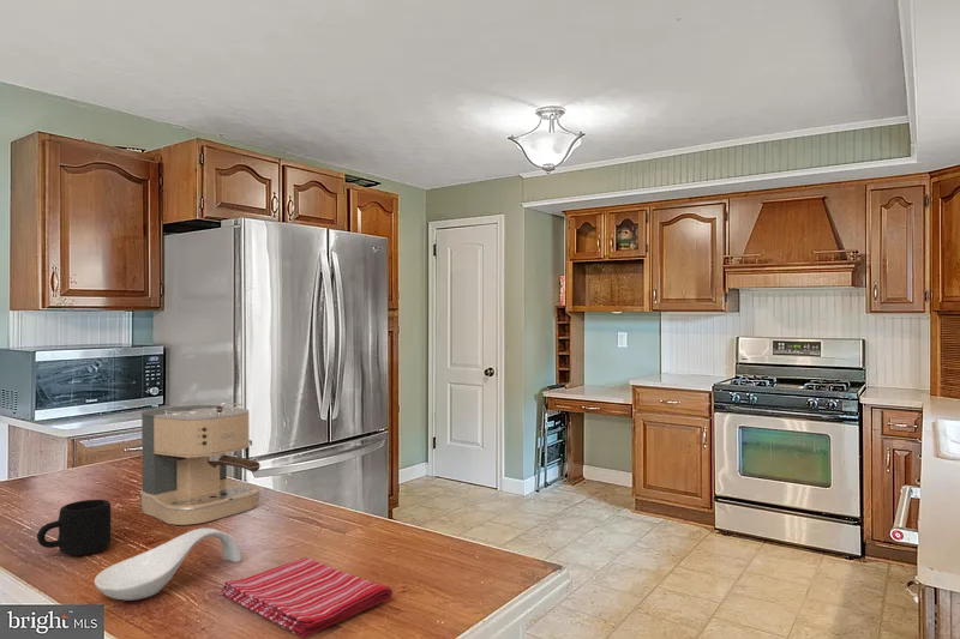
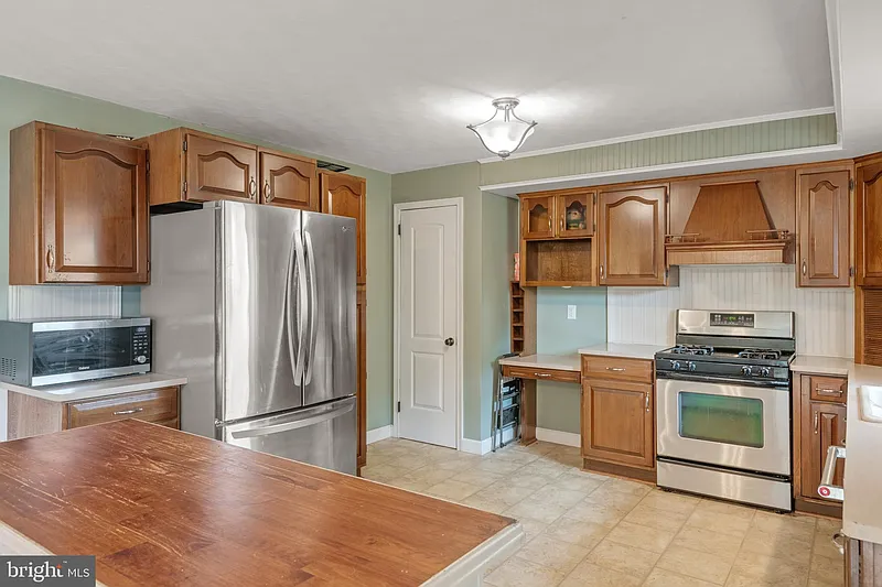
- coffee maker (206, 457)
- spoon rest (172, 560)
- dish towel (306, 590)
- mug (74, 530)
